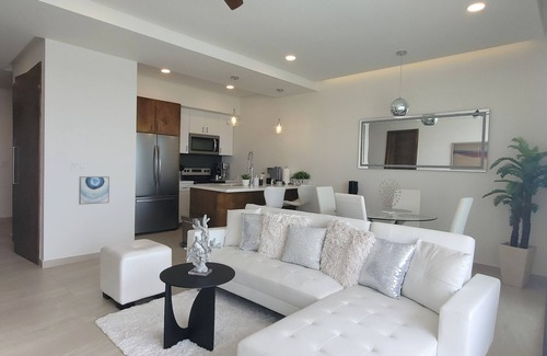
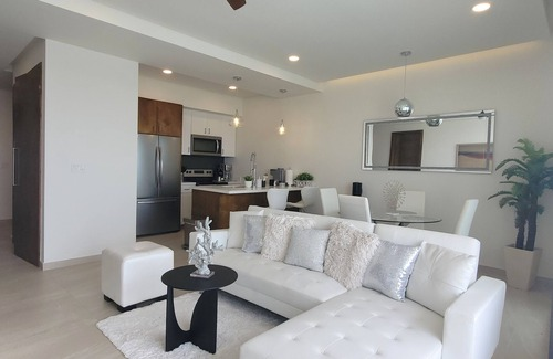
- wall art (94, 190)
